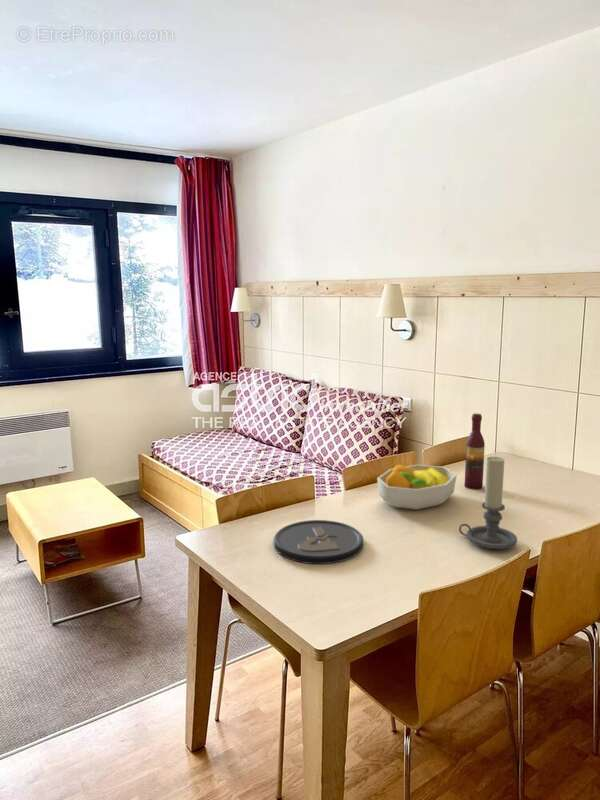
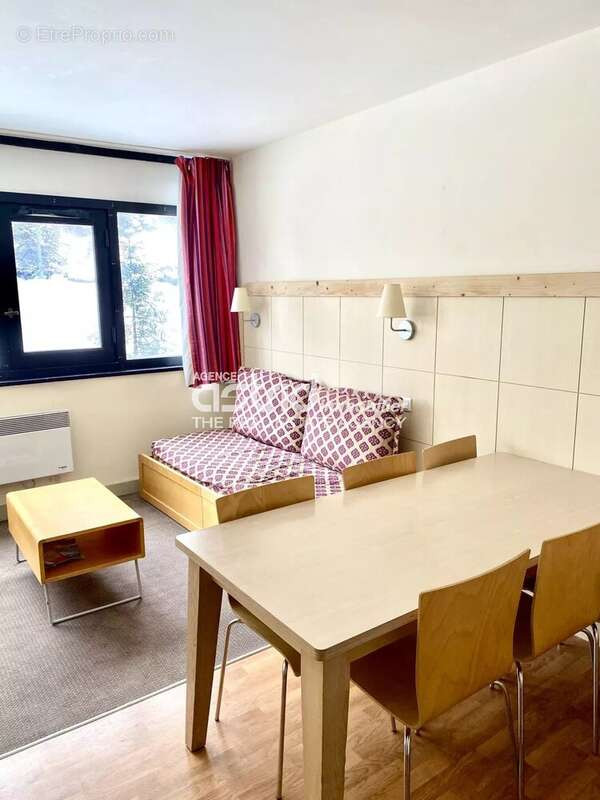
- fruit bowl (417, 482)
- wine bottle (475, 450)
- candle holder (488, 499)
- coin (318, 540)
